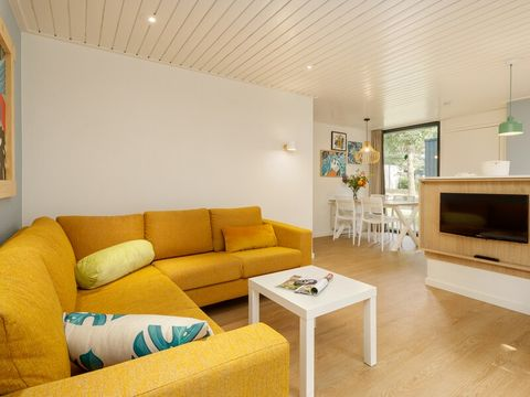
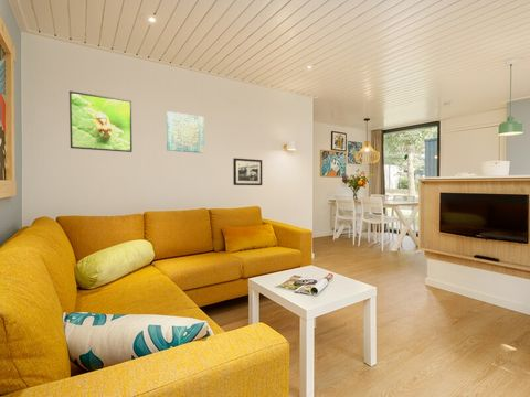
+ picture frame (247, 172)
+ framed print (102, 122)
+ wall art (186, 132)
